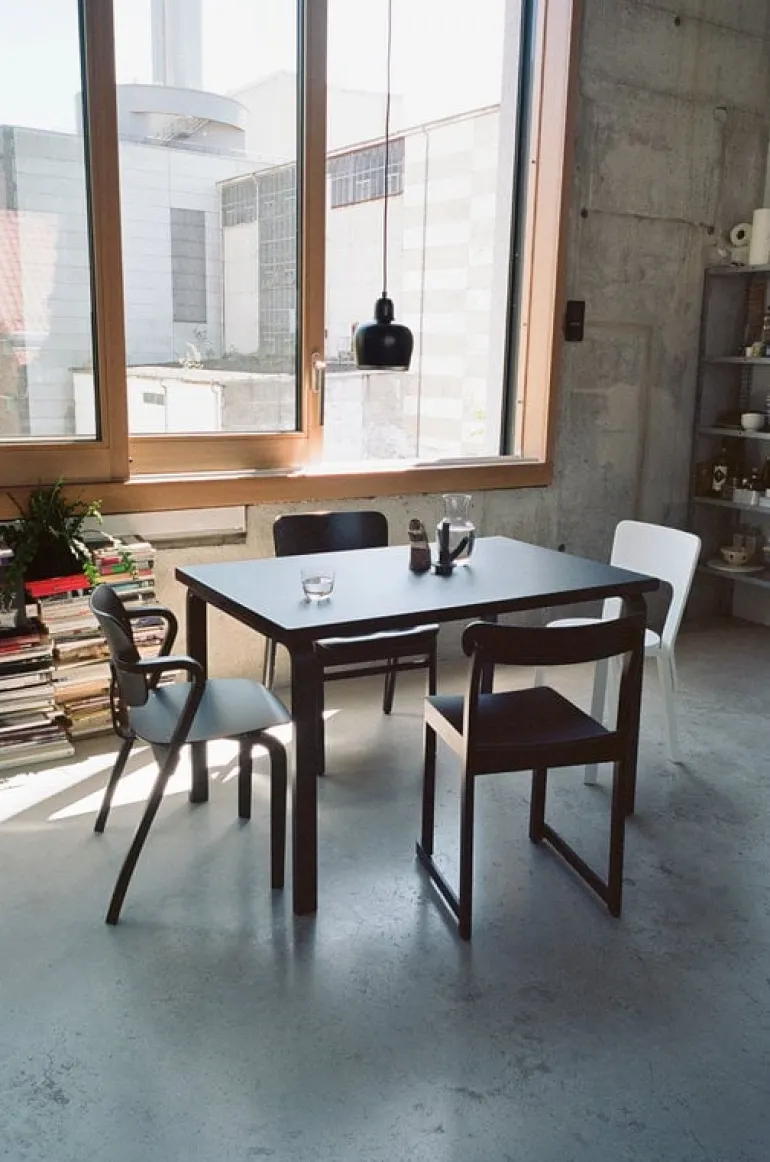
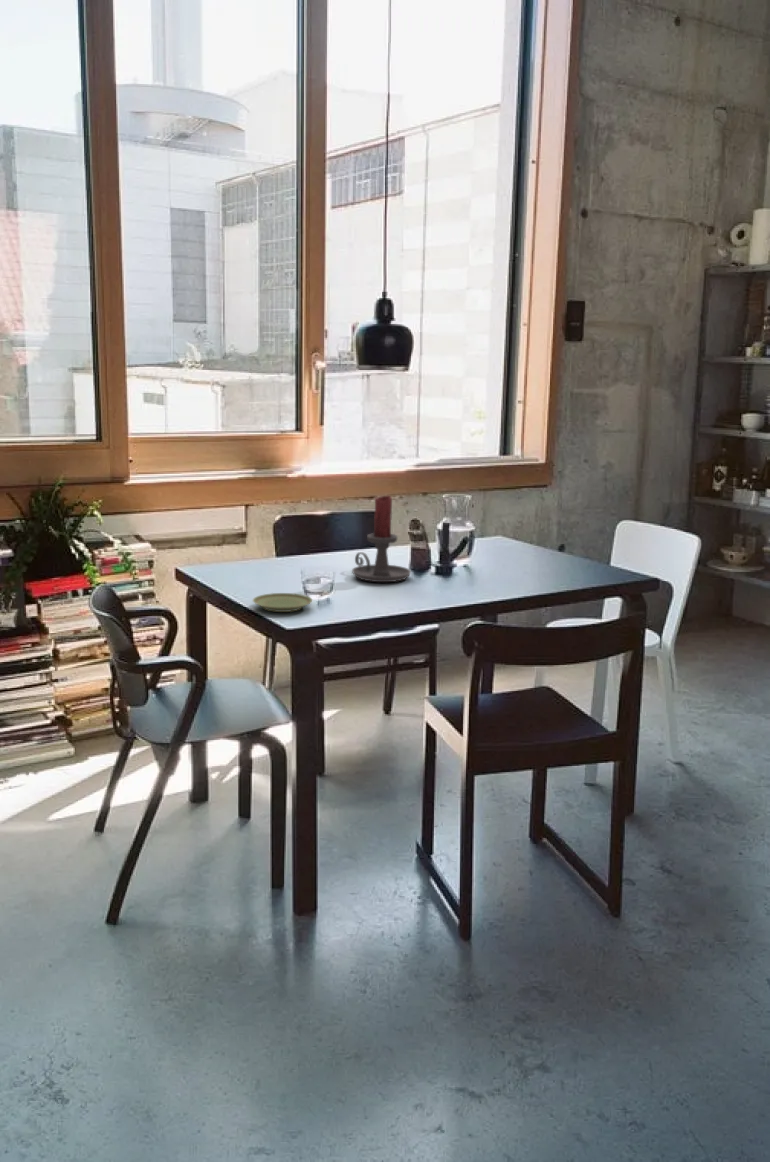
+ candle holder (377, 535)
+ plate (282, 603)
